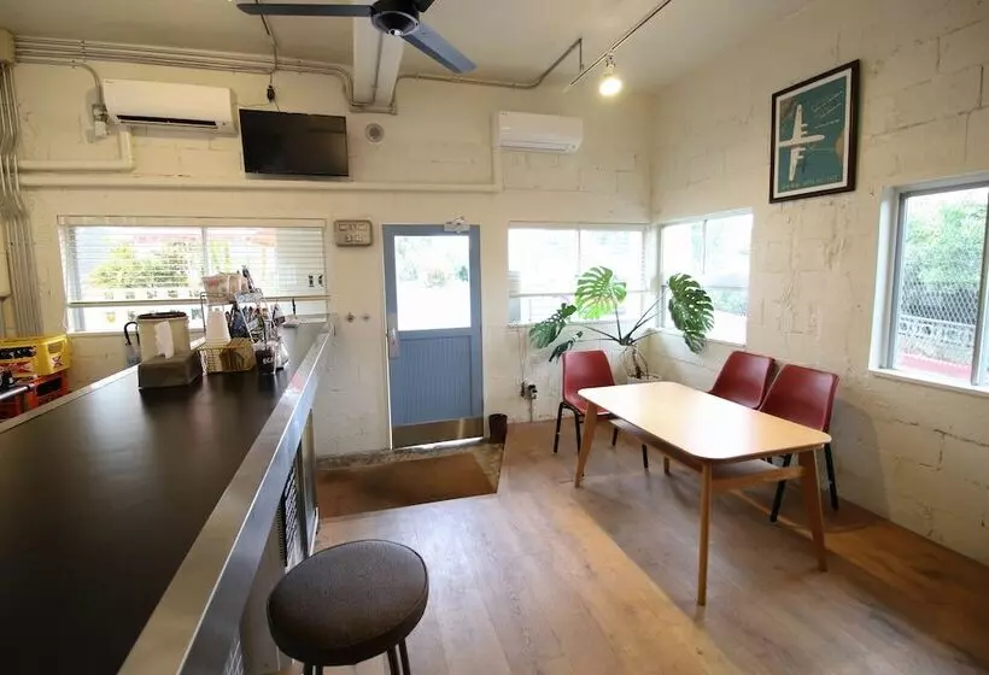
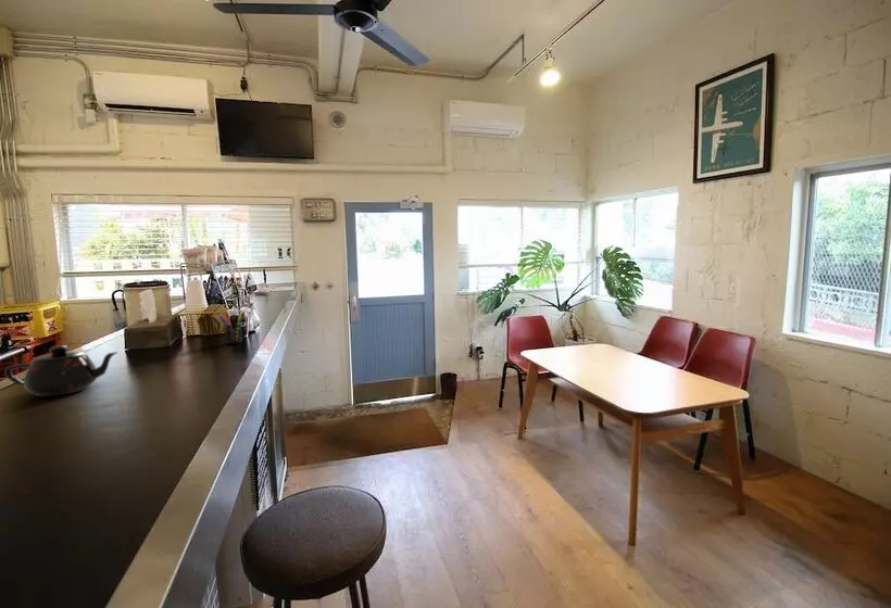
+ pen holder (233, 327)
+ teapot (64, 368)
